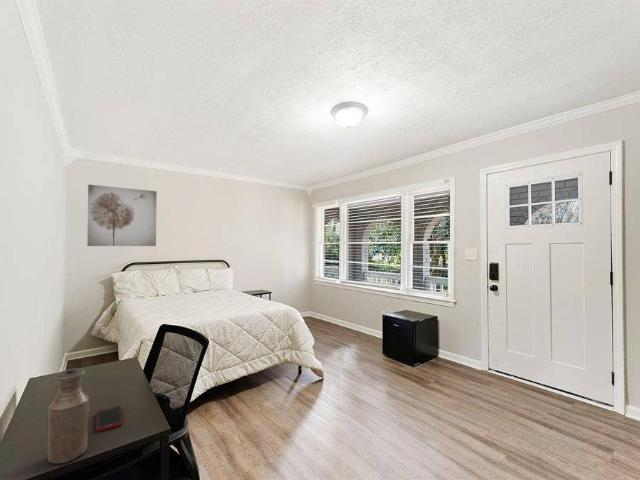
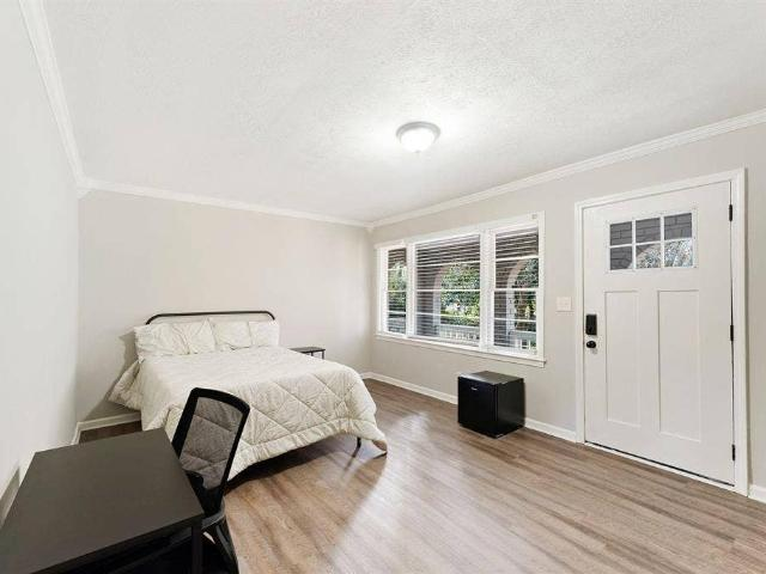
- cell phone (109, 417)
- wall art (123, 217)
- bottle (69, 413)
